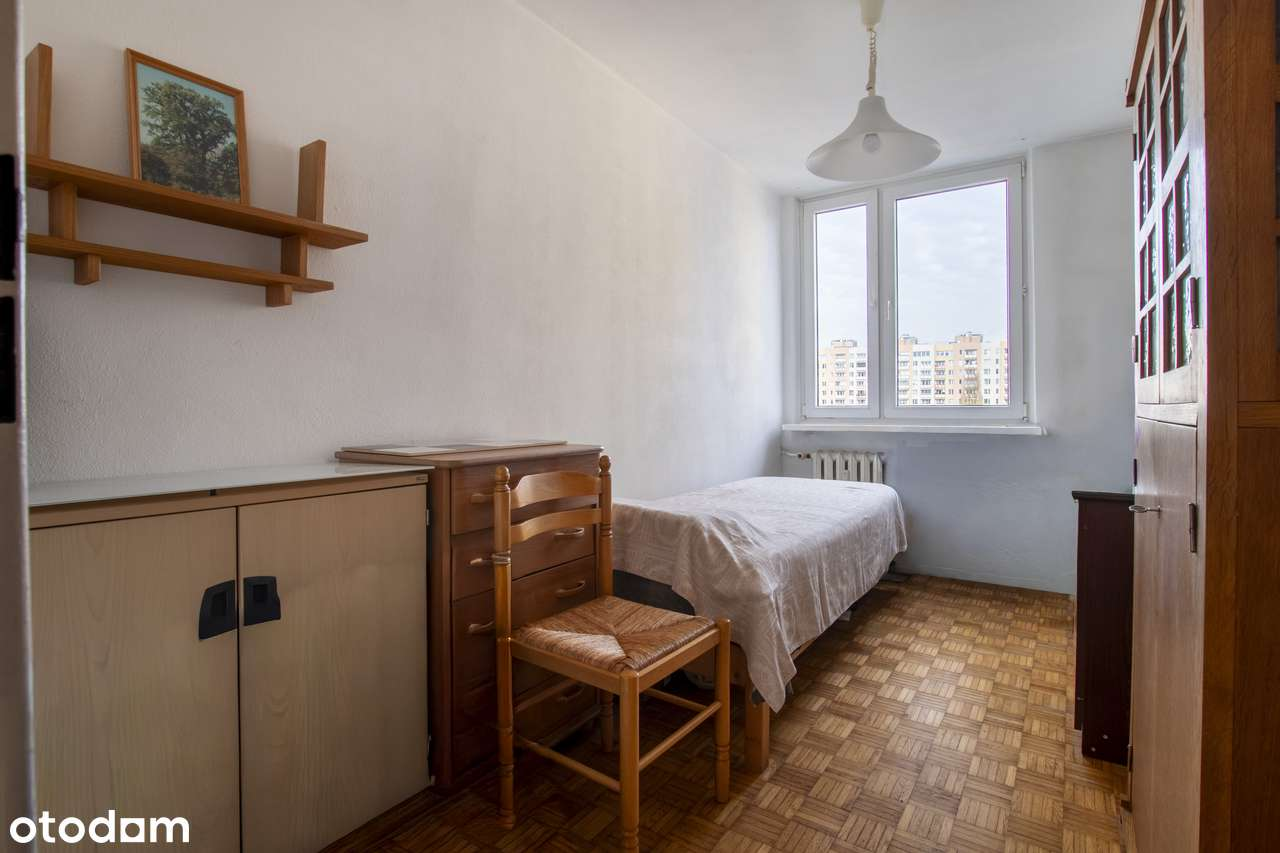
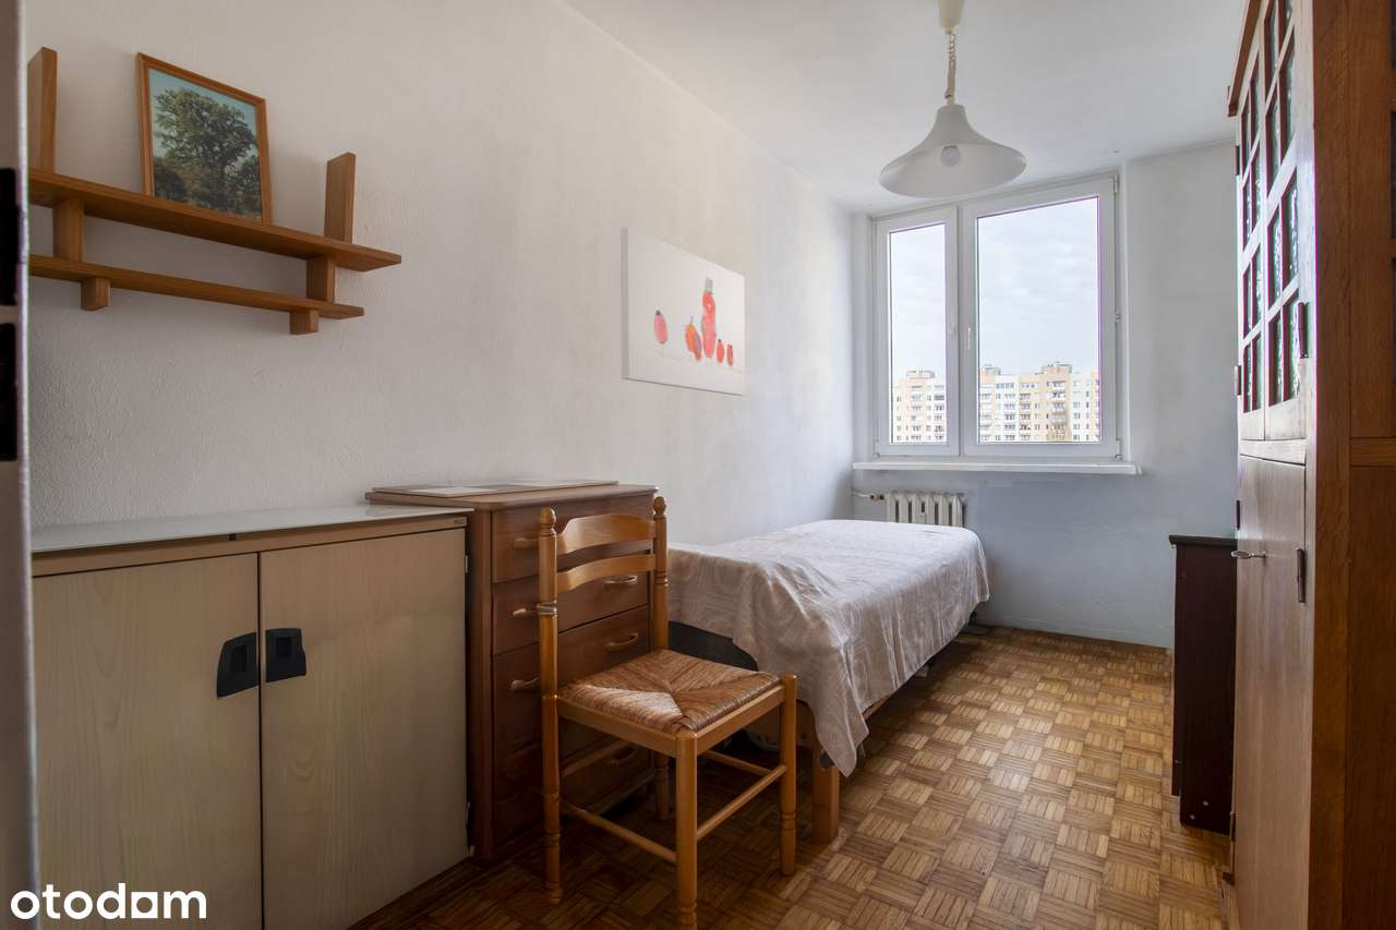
+ wall art (689, 322)
